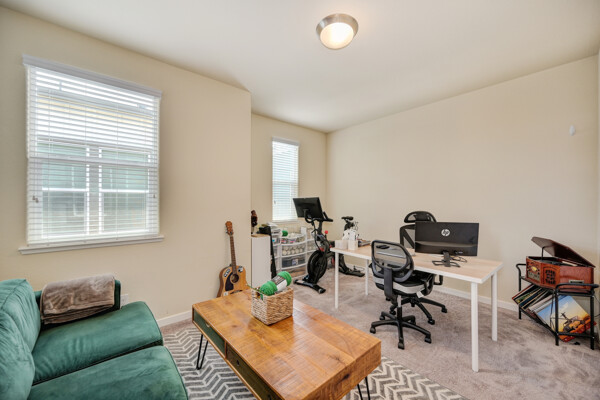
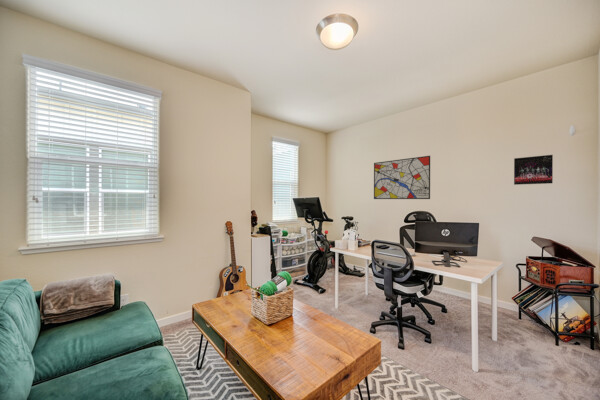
+ album cover (532, 170)
+ wall art (399, 179)
